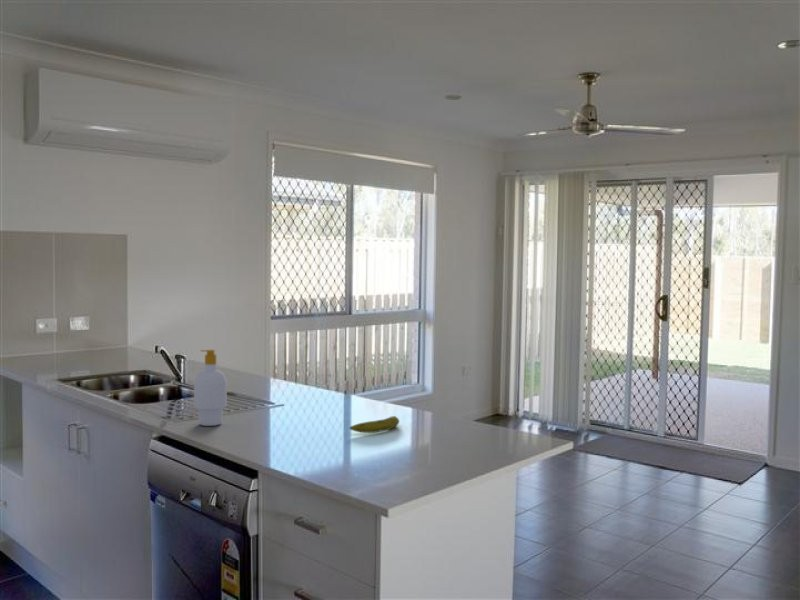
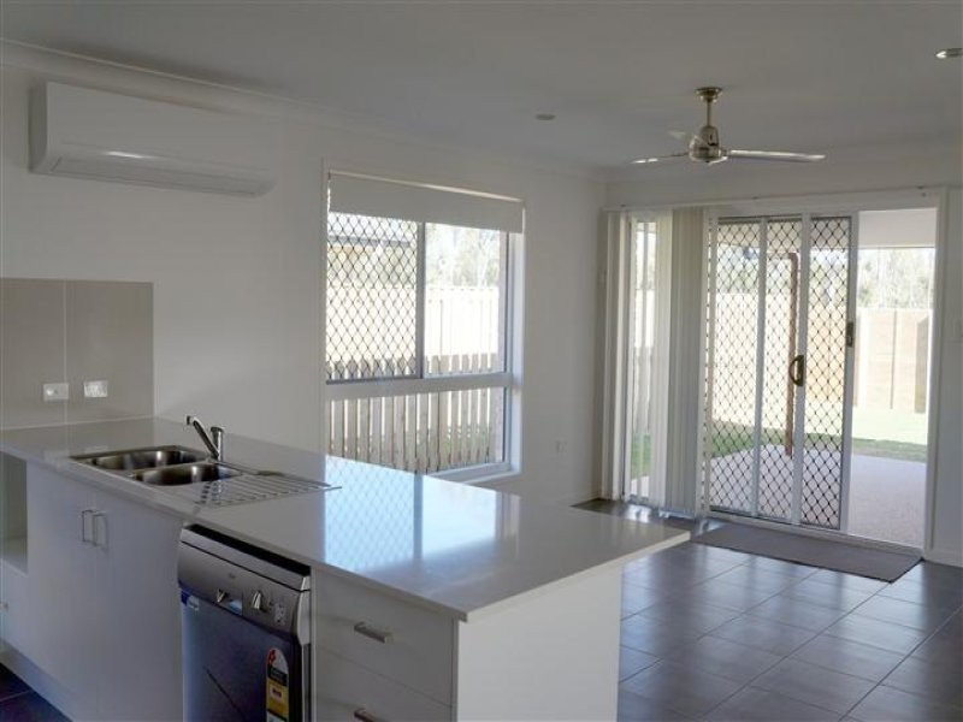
- soap bottle (210, 387)
- fruit (375, 423)
